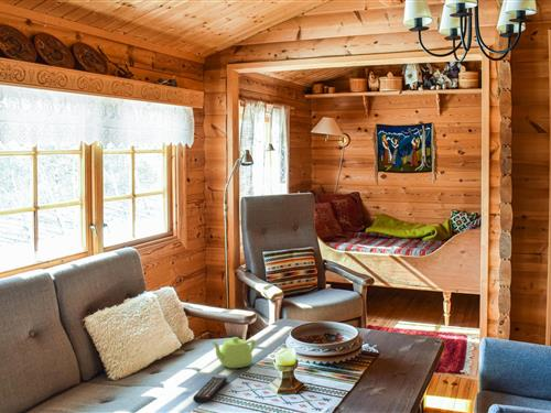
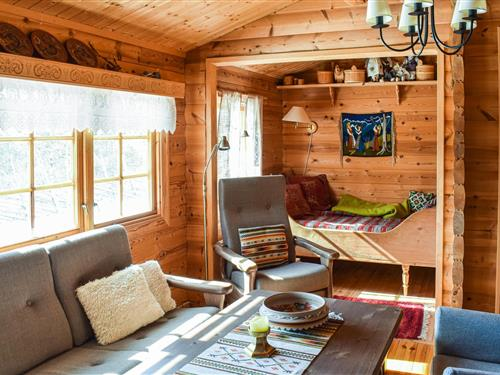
- remote control (210, 389)
- teapot (234, 351)
